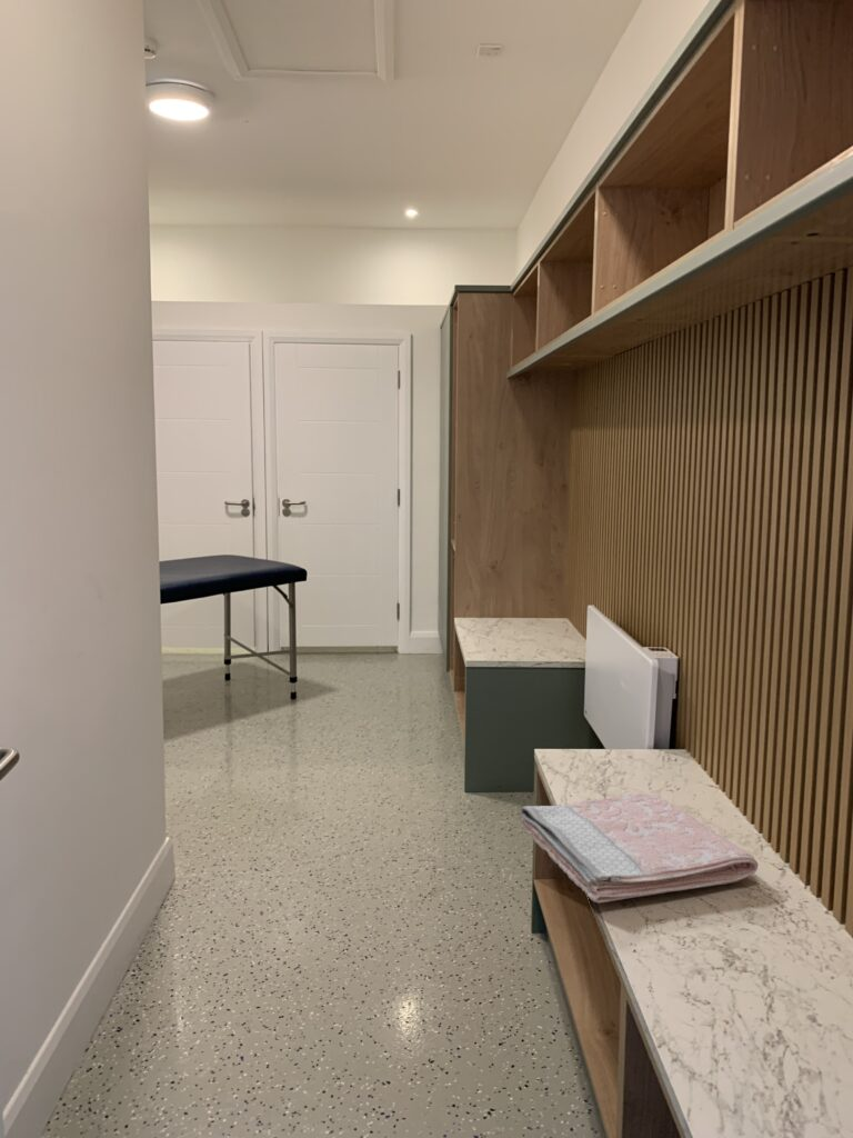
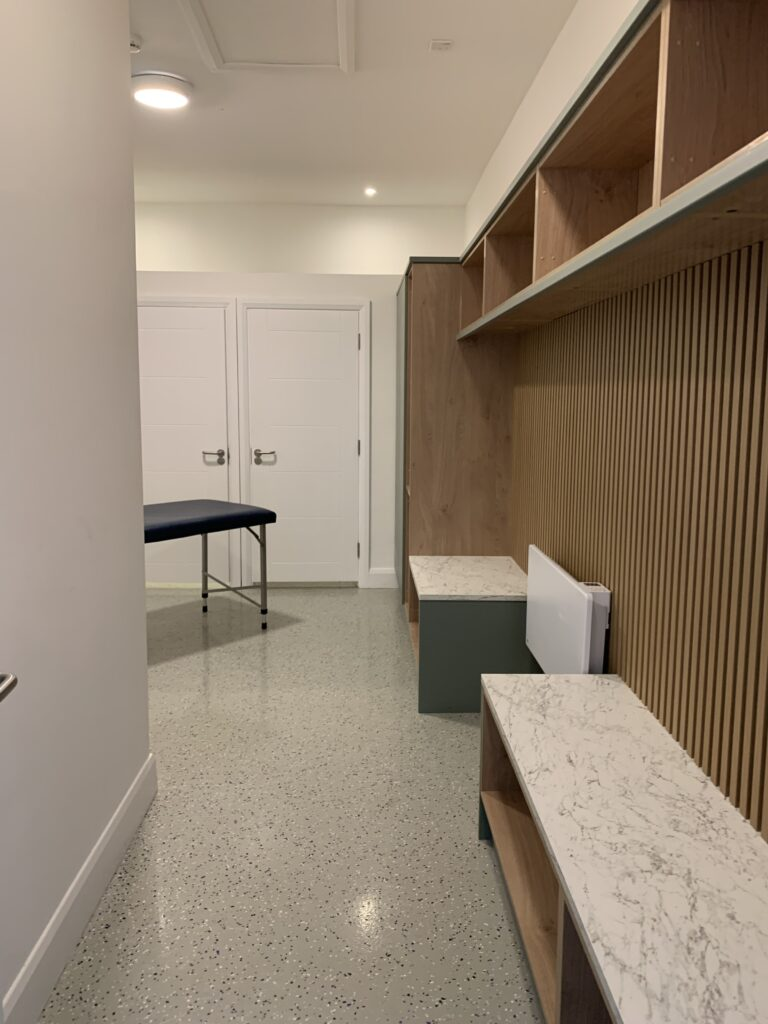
- towel (629, 838)
